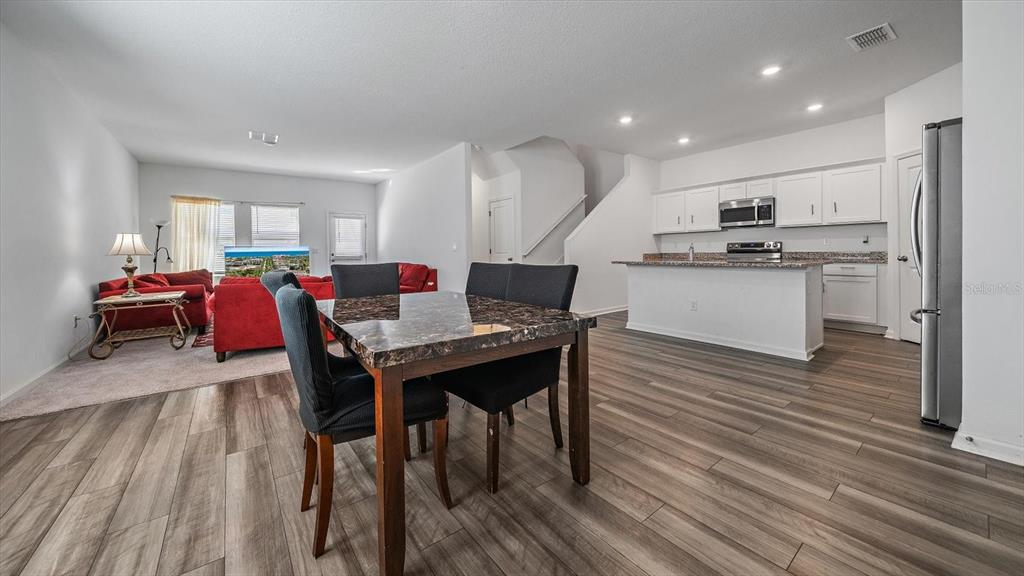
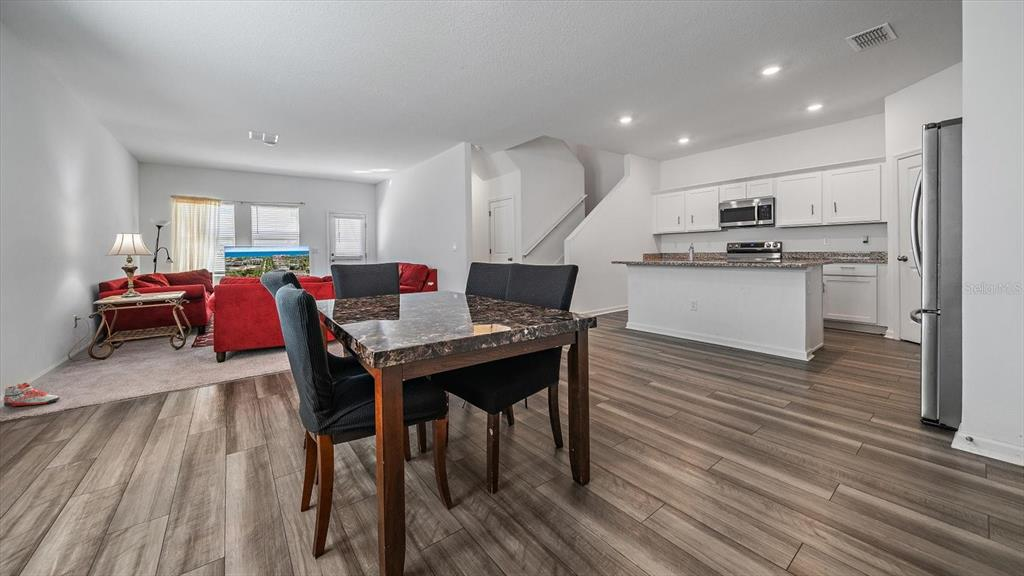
+ sneaker (31, 393)
